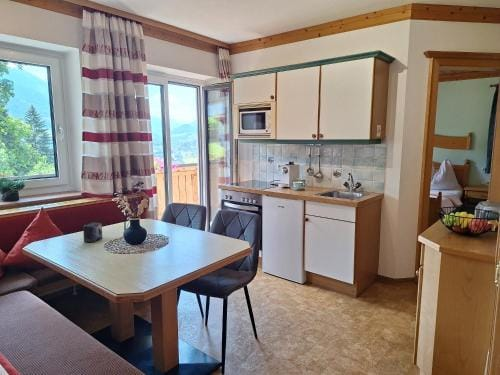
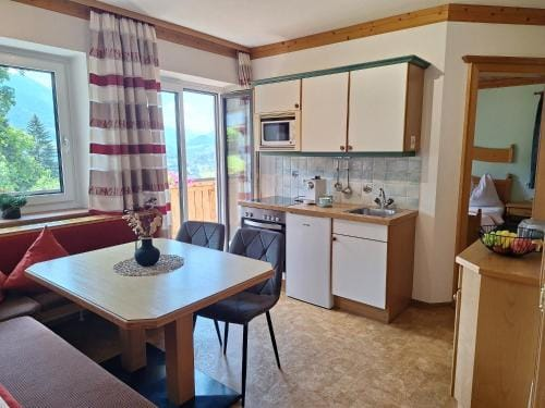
- small box (93, 232)
